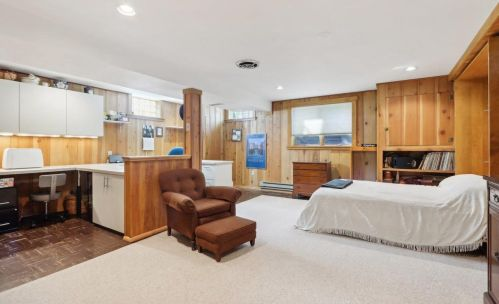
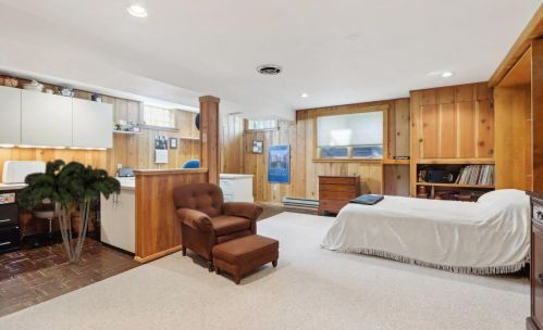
+ indoor plant (69, 210)
